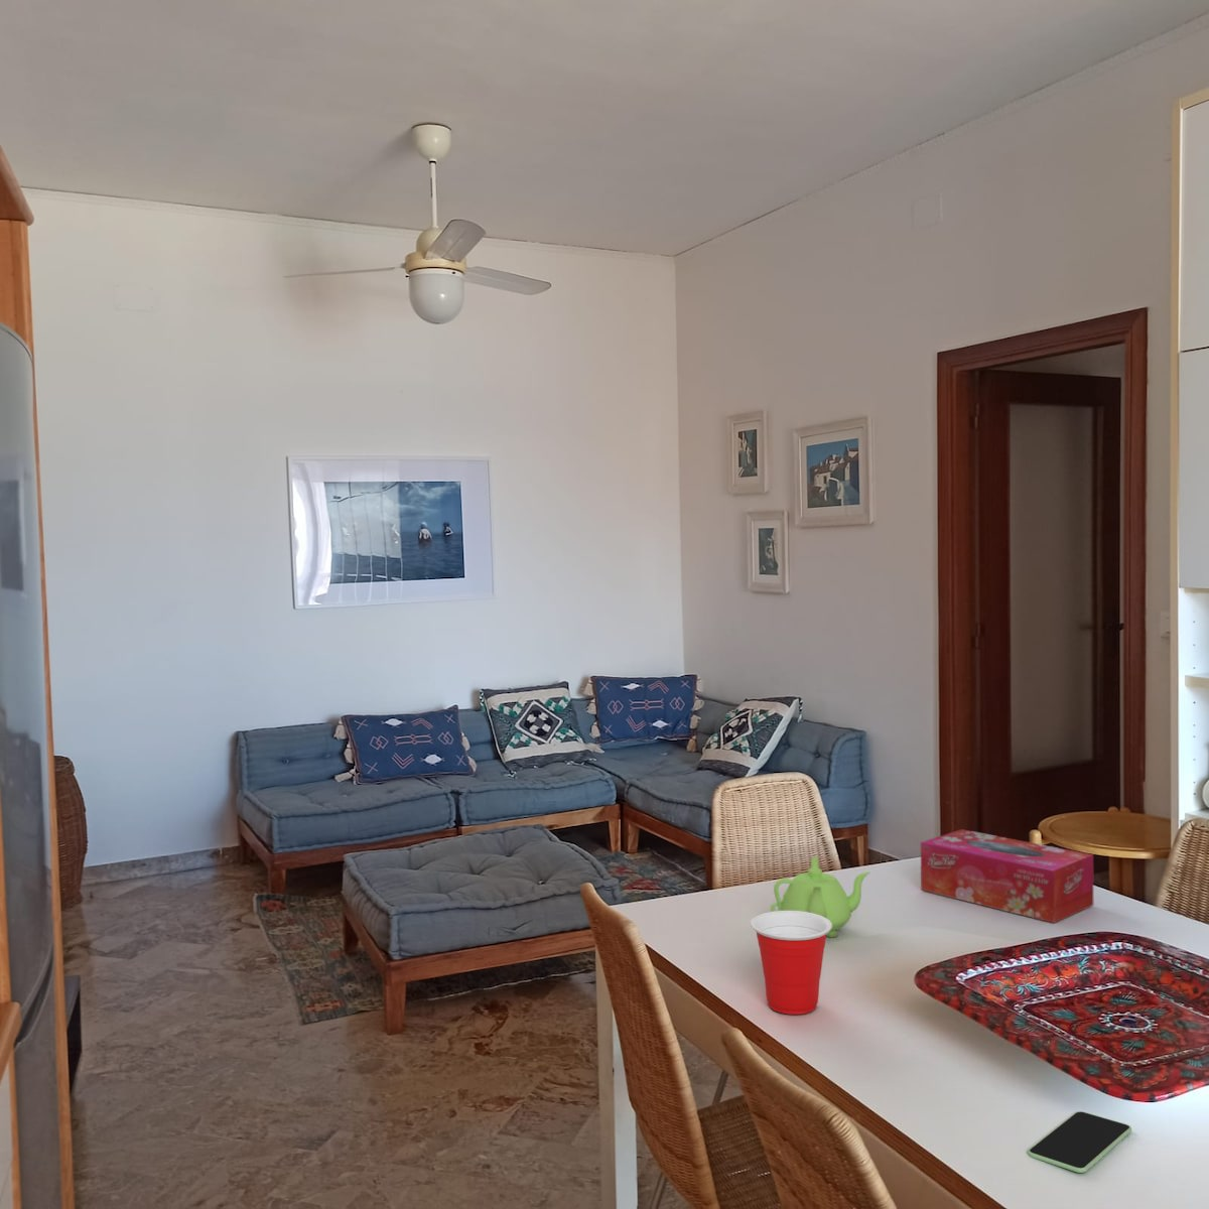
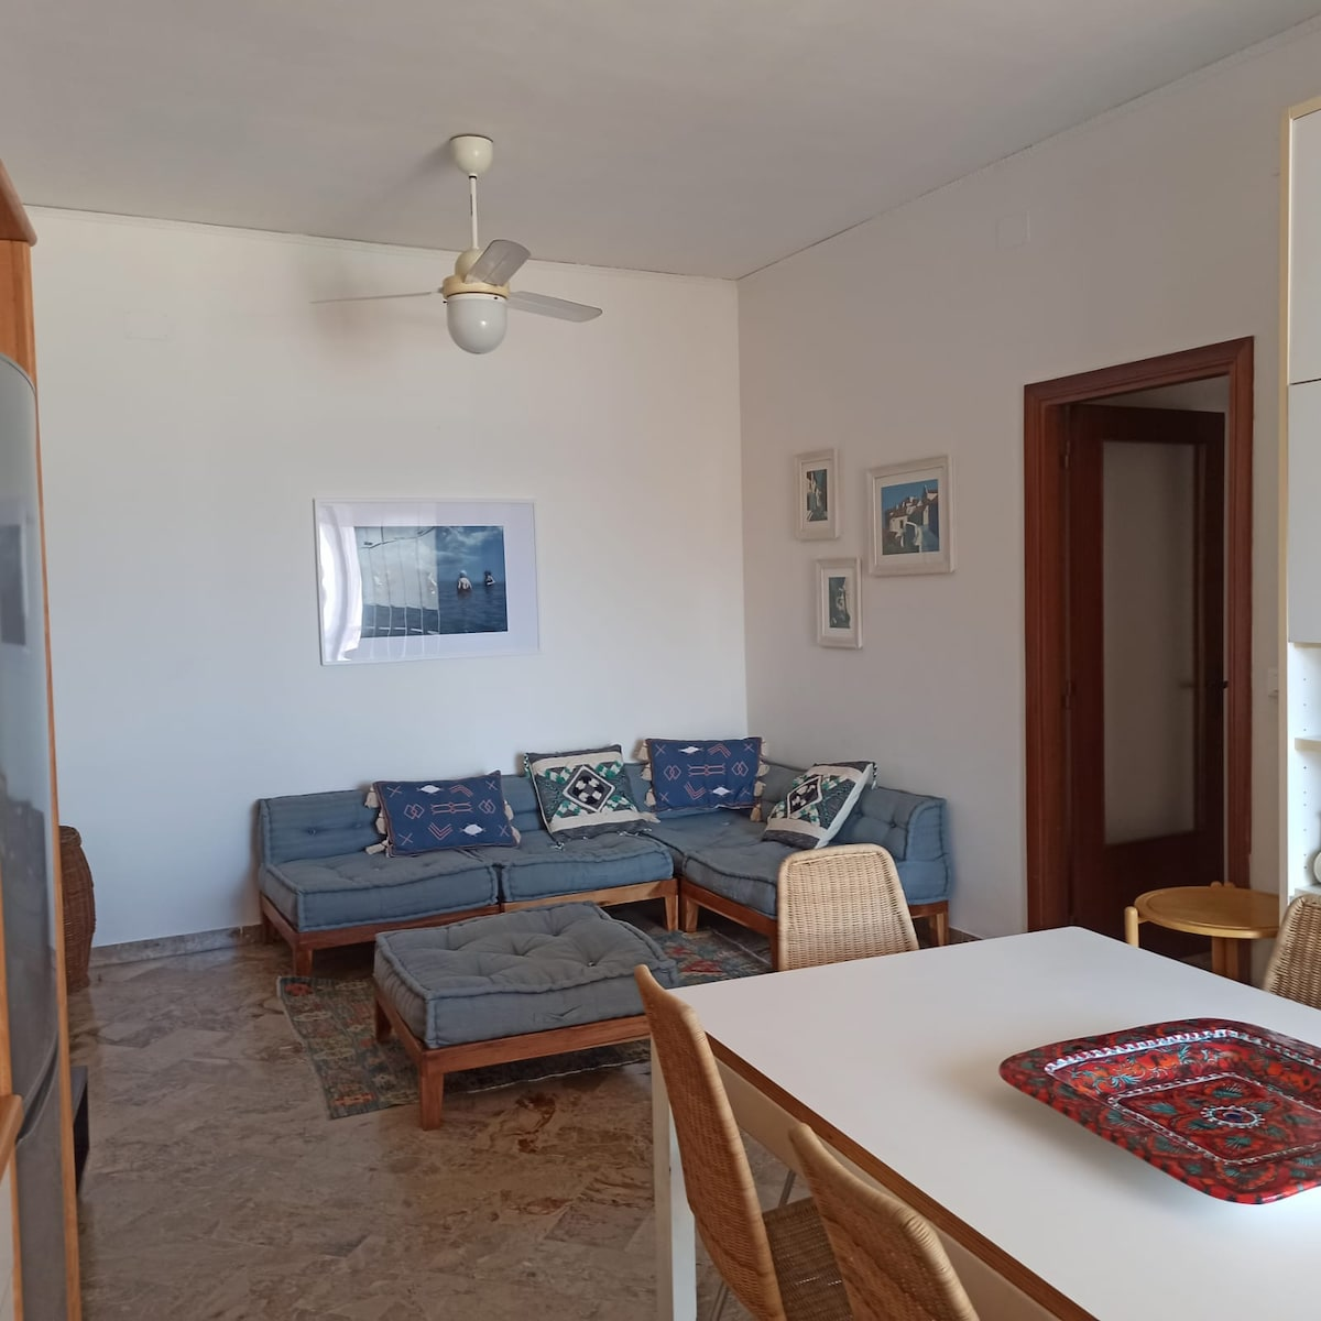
- teapot (820, 899)
- tissue box (1004, 872)
- smartphone (1081, 1140)
- cup (790, 963)
